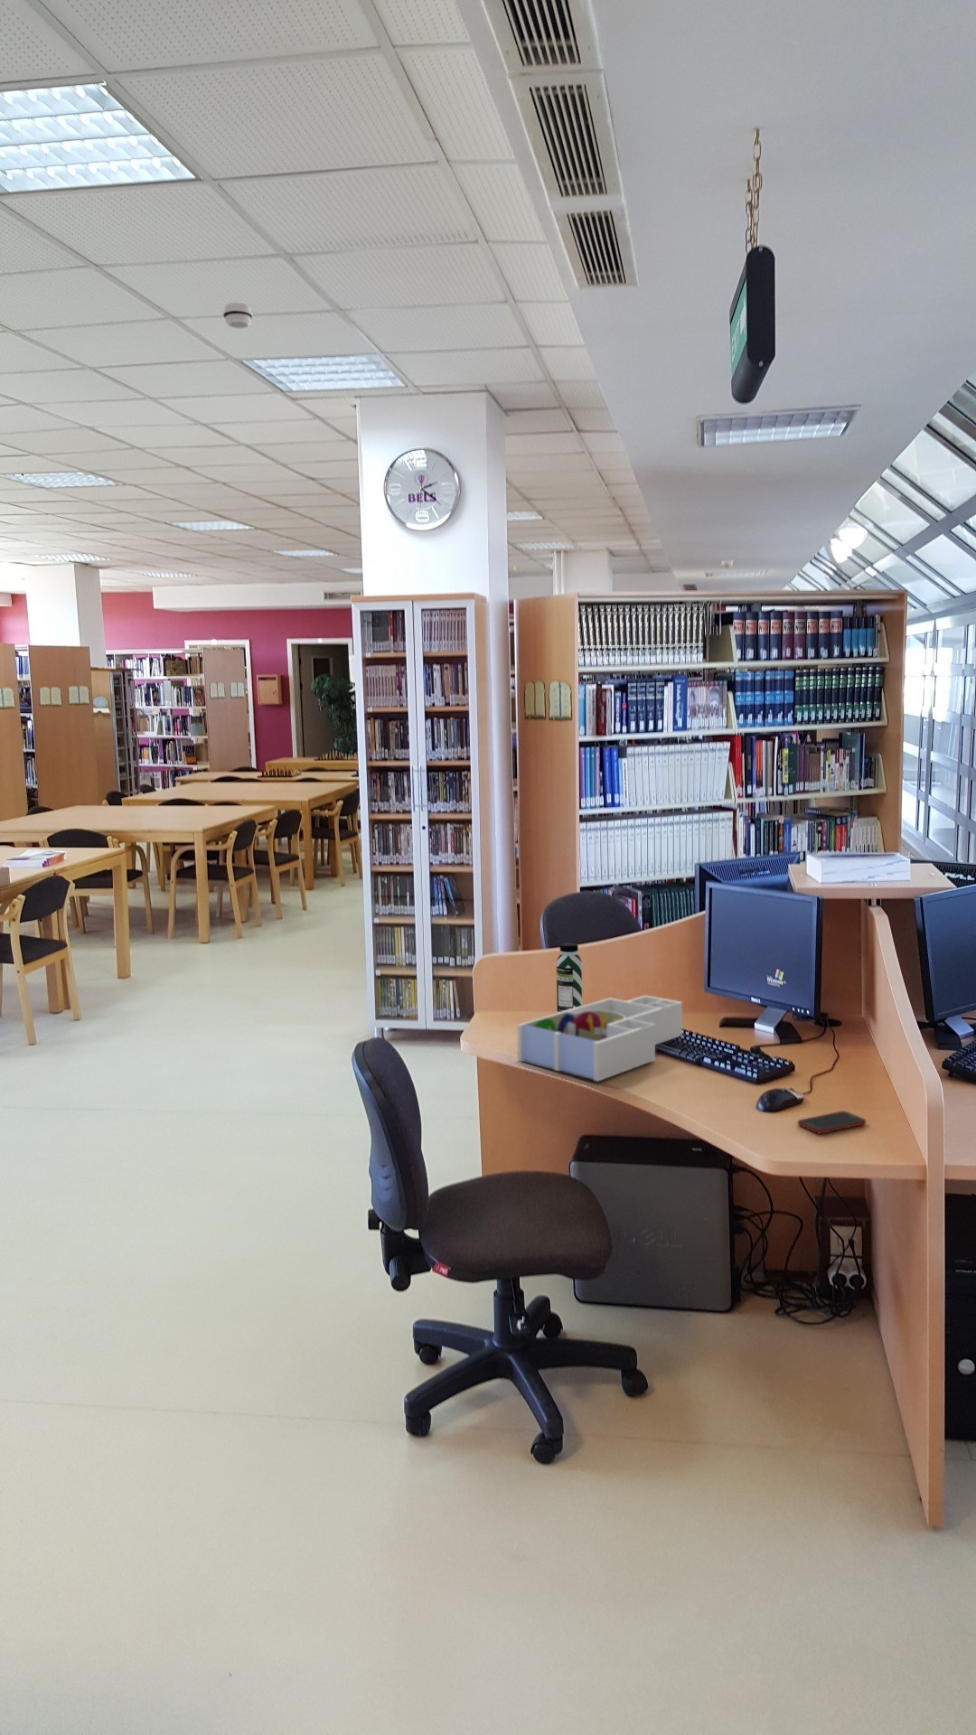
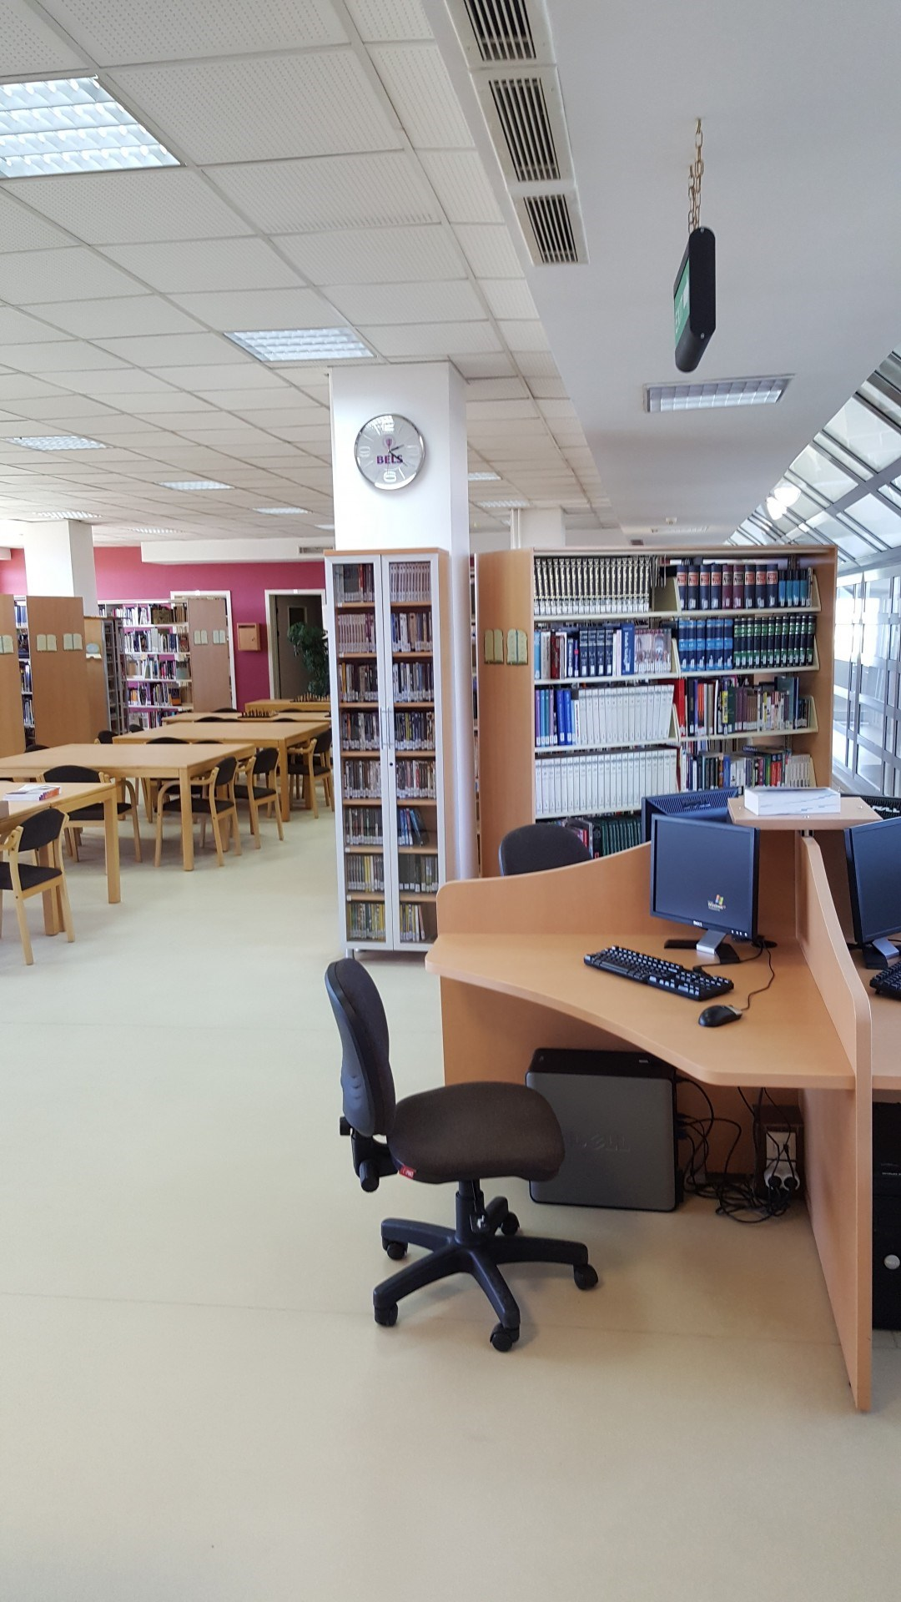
- cell phone (832, 1121)
- smoke detector (237, 316)
- water bottle (570, 985)
- desk organizer (615, 1033)
